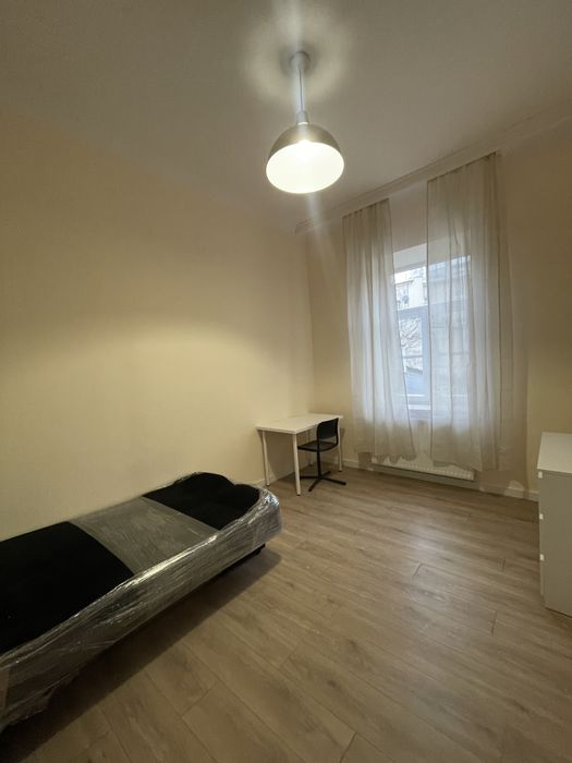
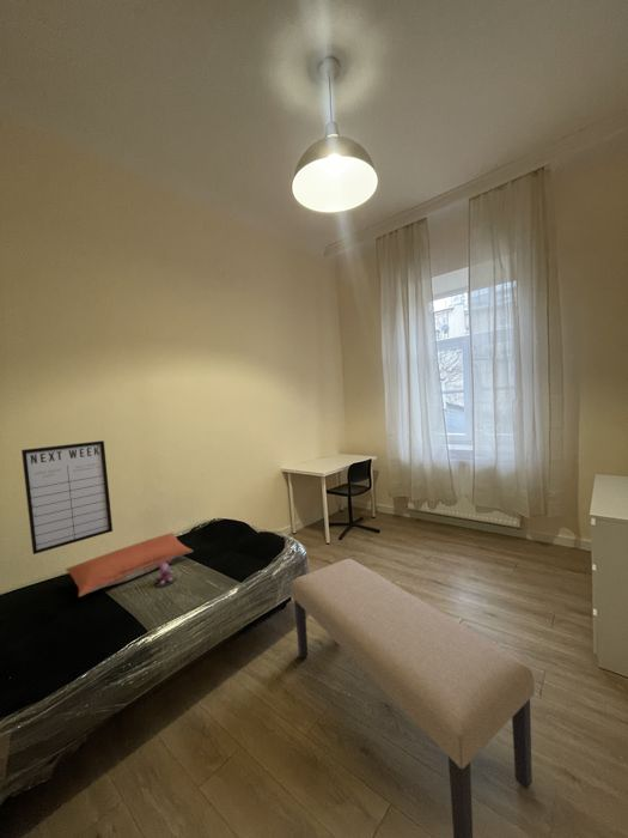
+ writing board (71, 493)
+ bench (386, 656)
+ stuffed toy (171, 571)
+ pillow (133, 559)
